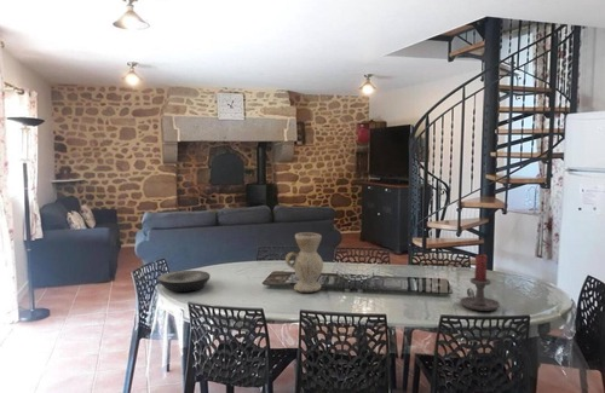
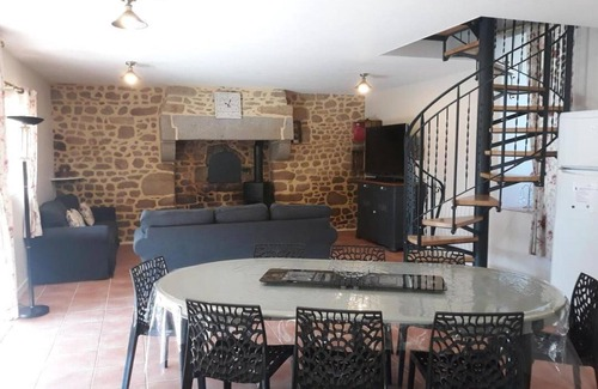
- plate (184, 282)
- vase (304, 261)
- candle holder (478, 278)
